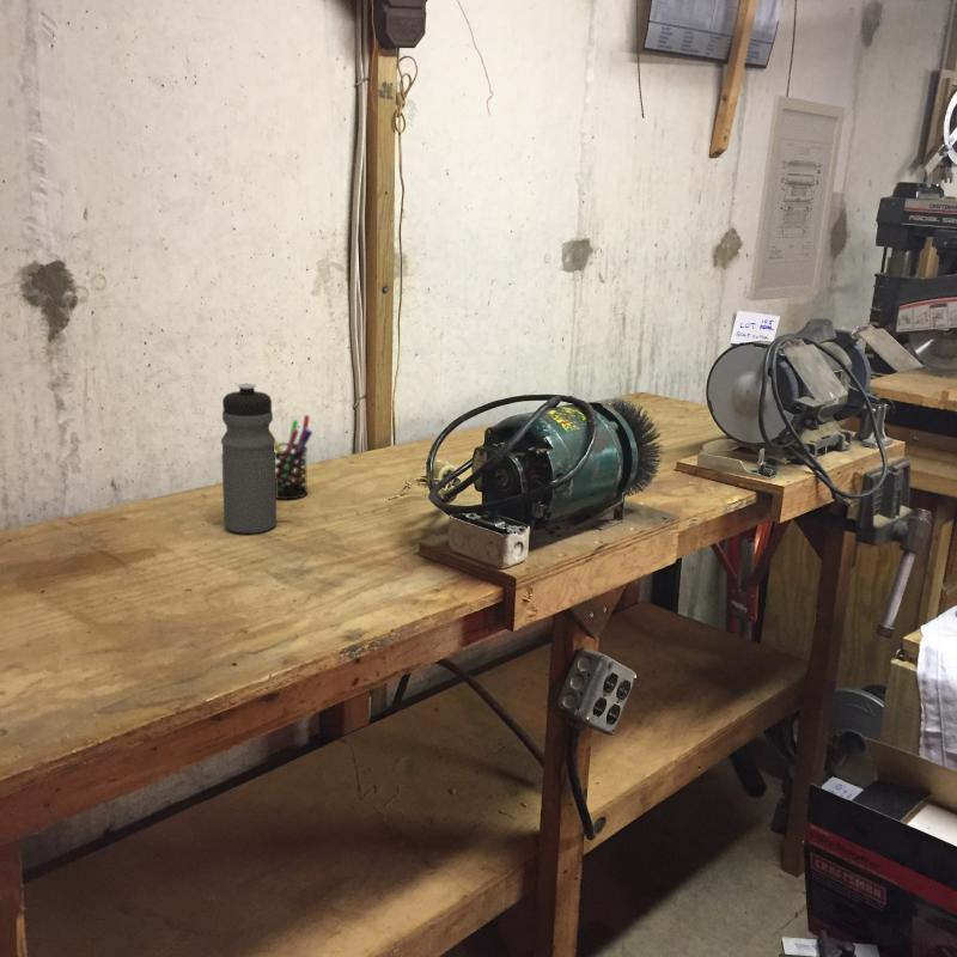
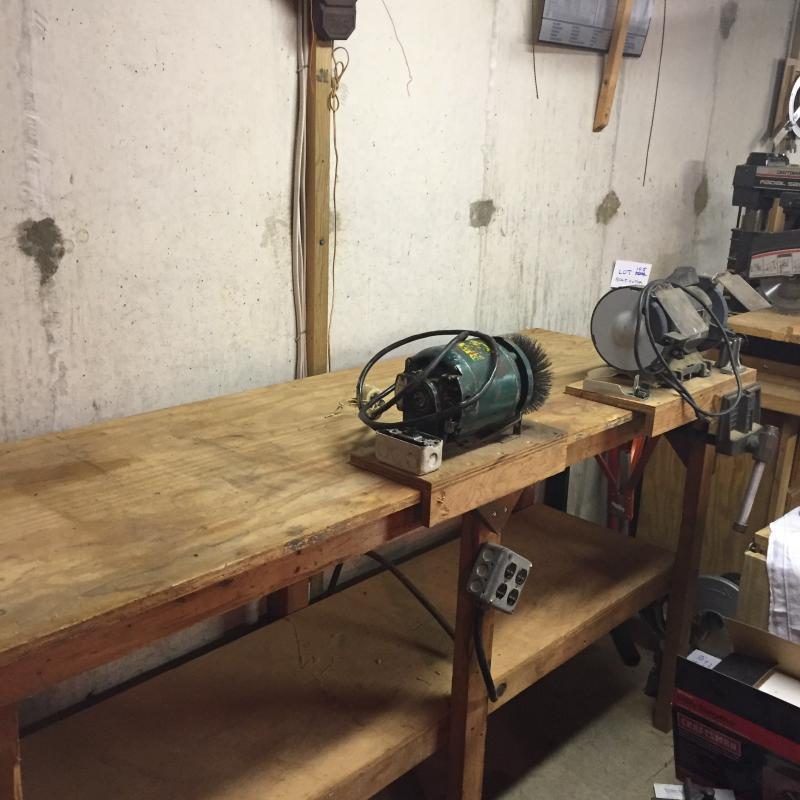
- water bottle (248, 456)
- pen holder (291, 452)
- wall art (797, 202)
